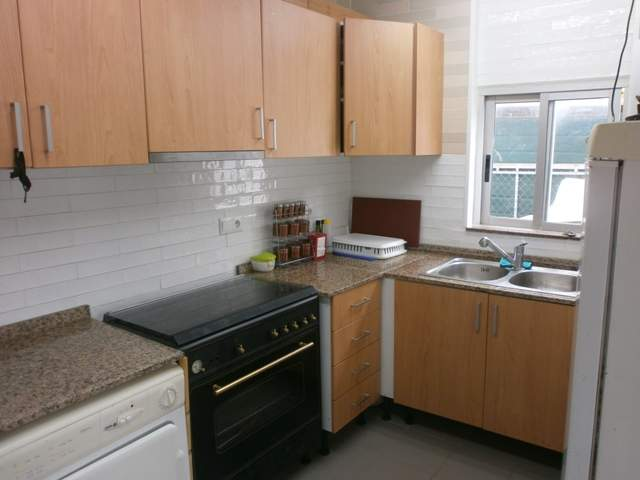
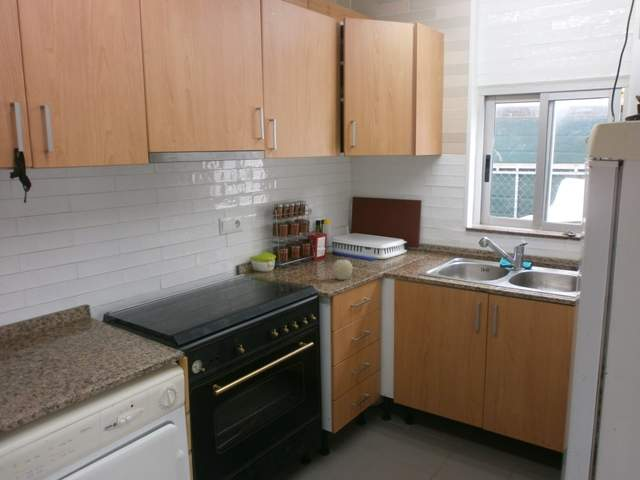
+ fruit (342, 269)
